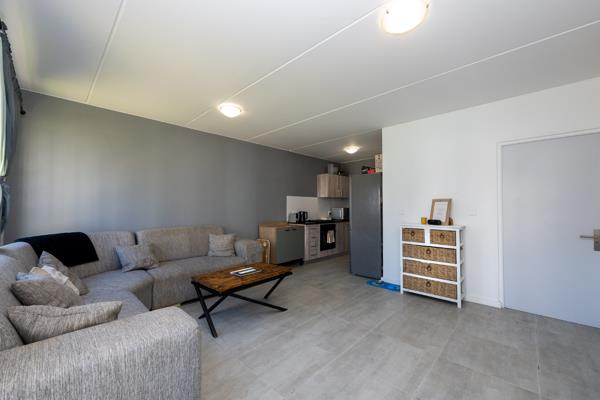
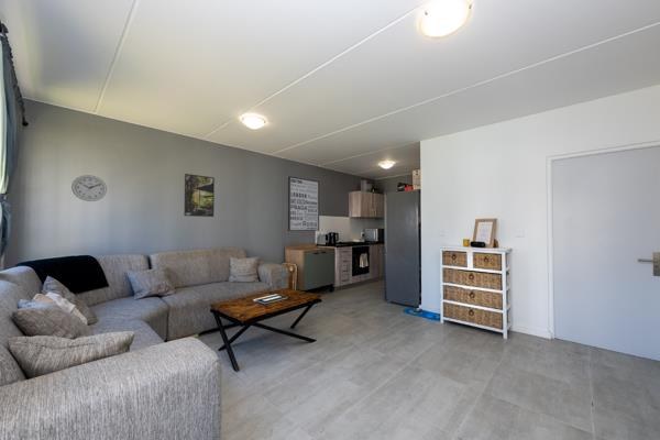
+ wall clock (89, 188)
+ wall art (304, 205)
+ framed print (199, 196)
